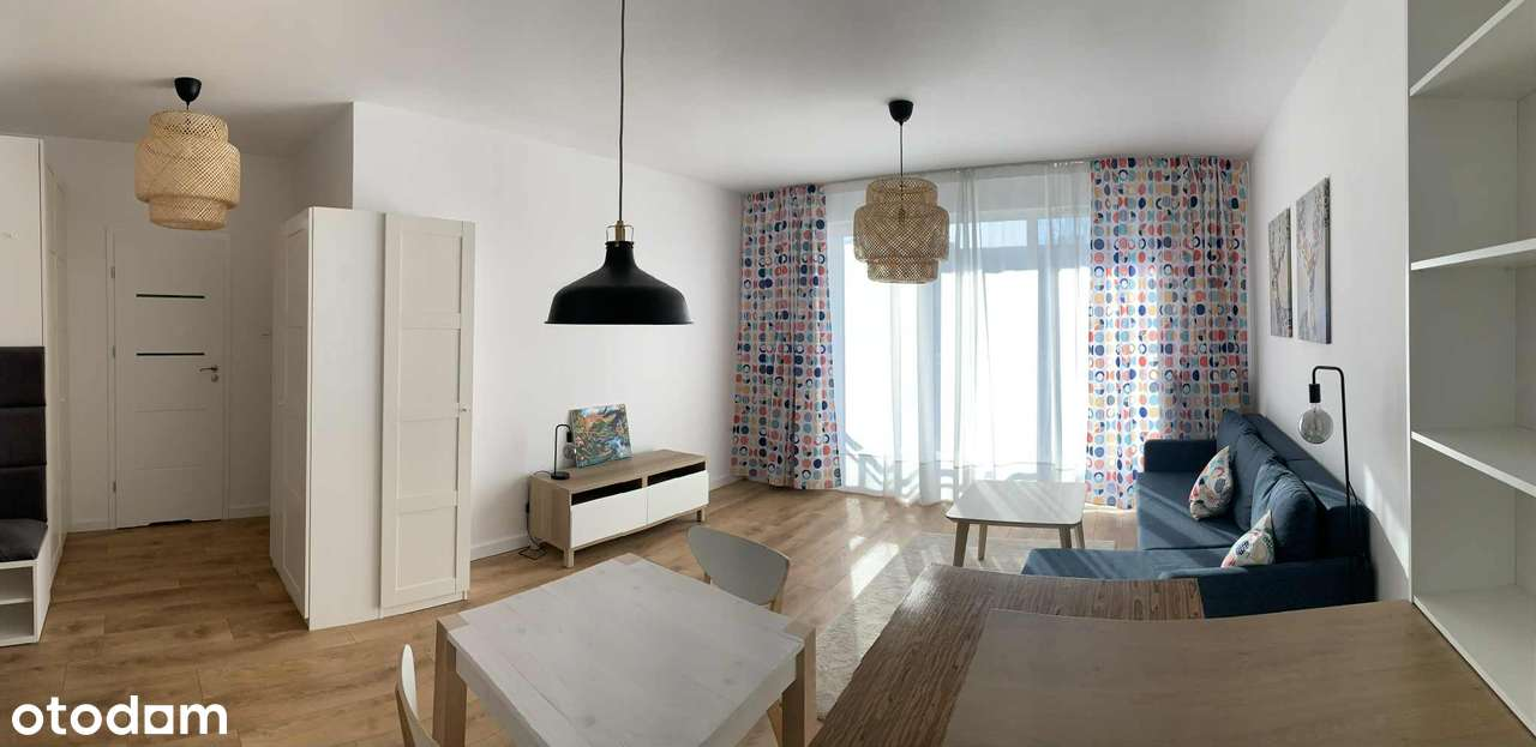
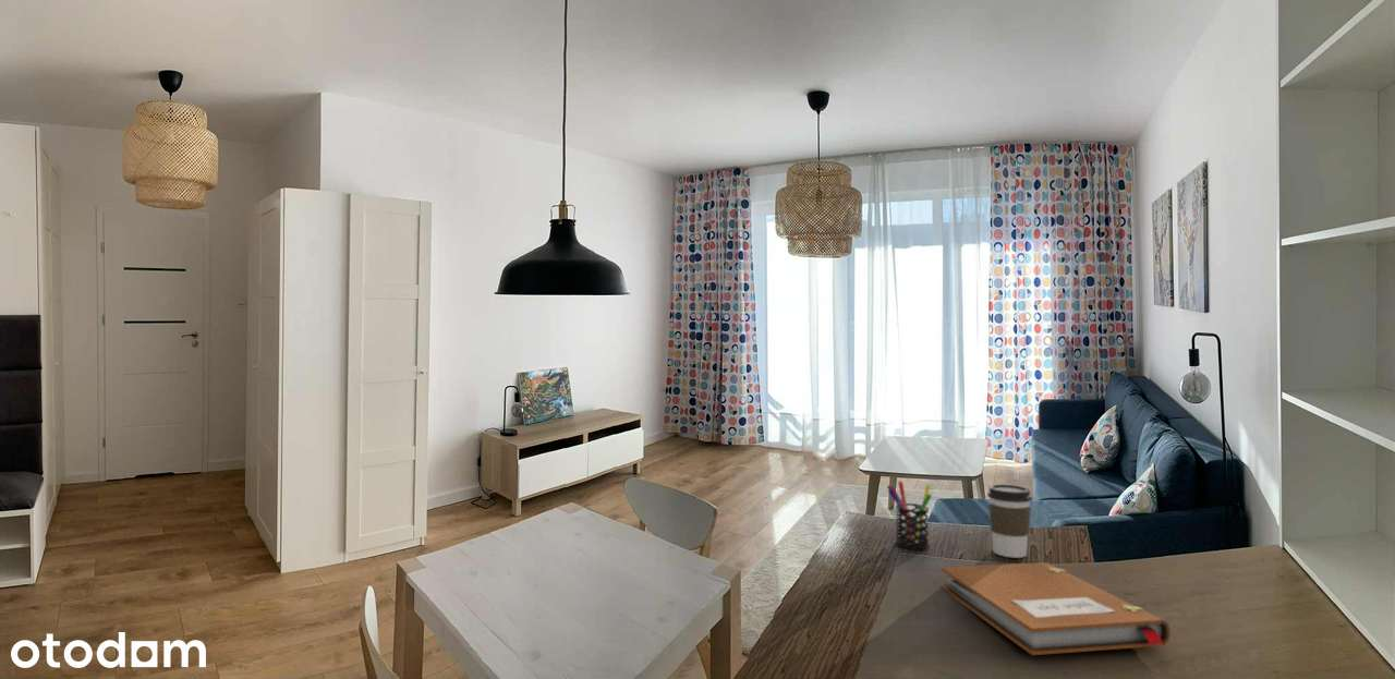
+ notebook (1046, 604)
+ coffee cup (1009, 520)
+ pen holder (913, 512)
